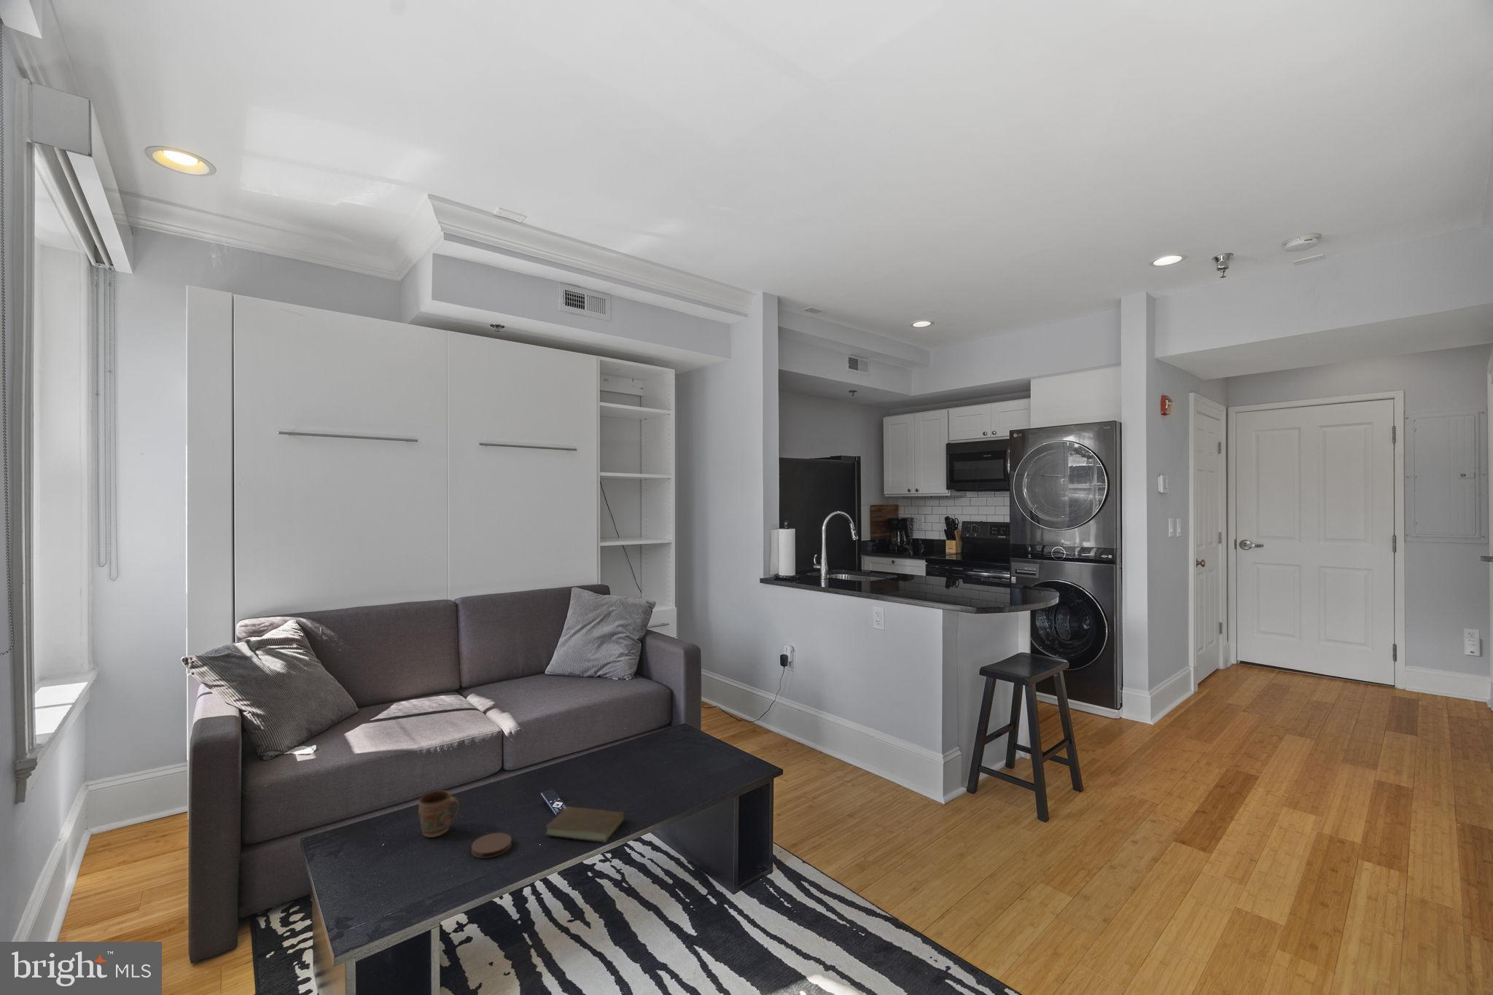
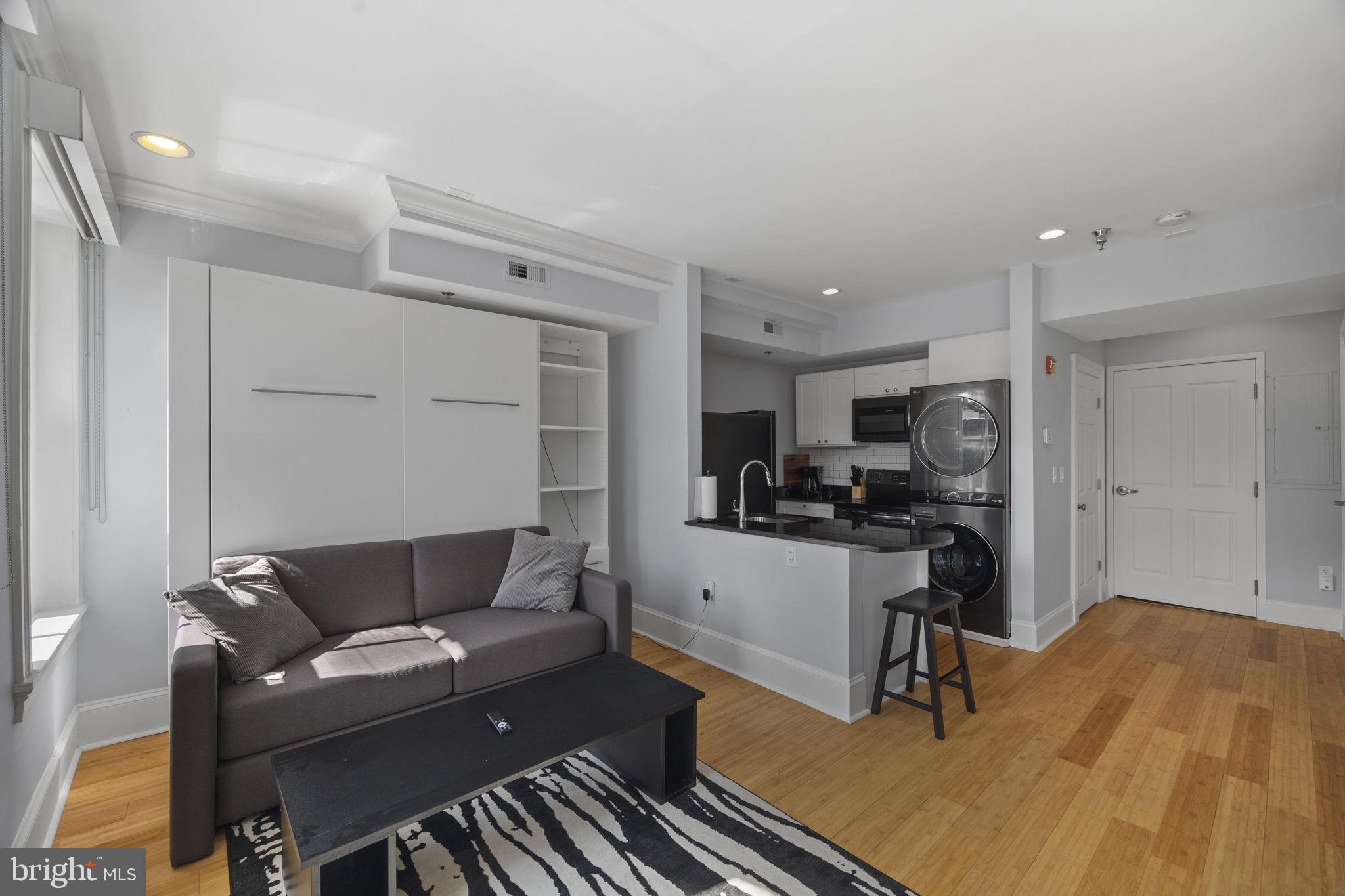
- coaster (492, 845)
- book (588, 820)
- mug (437, 814)
